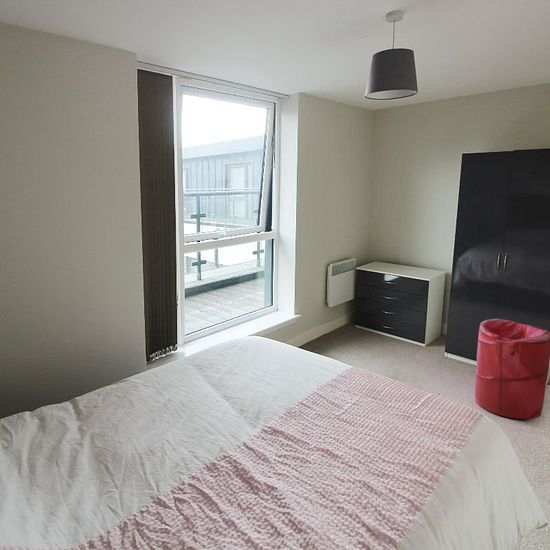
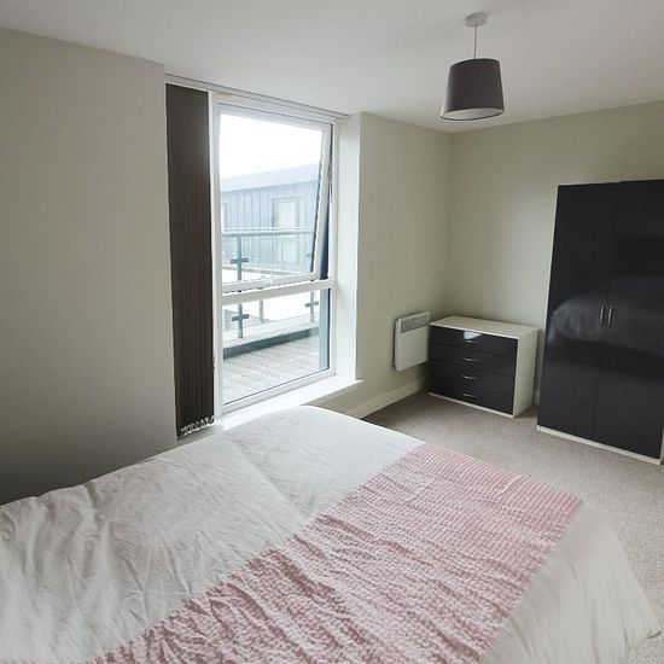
- laundry hamper (510, 366)
